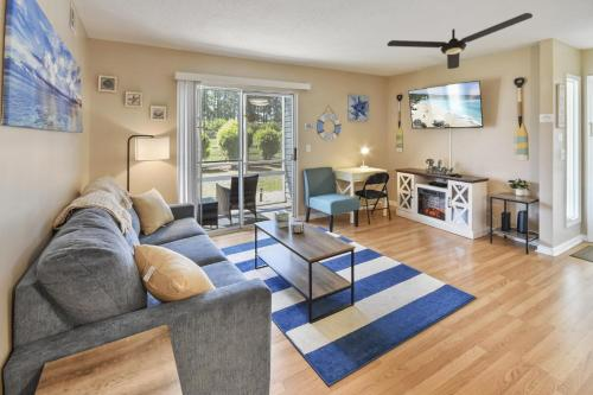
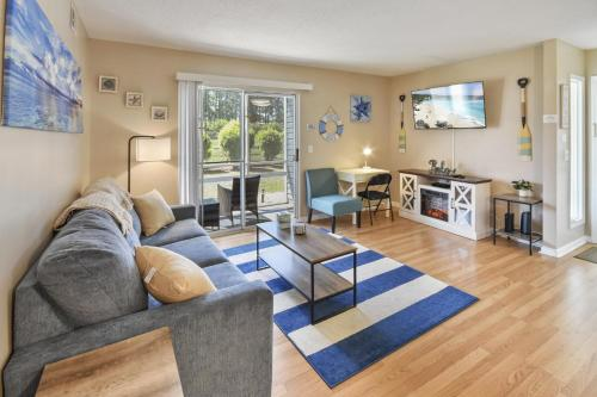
- ceiling fan (453, 46)
